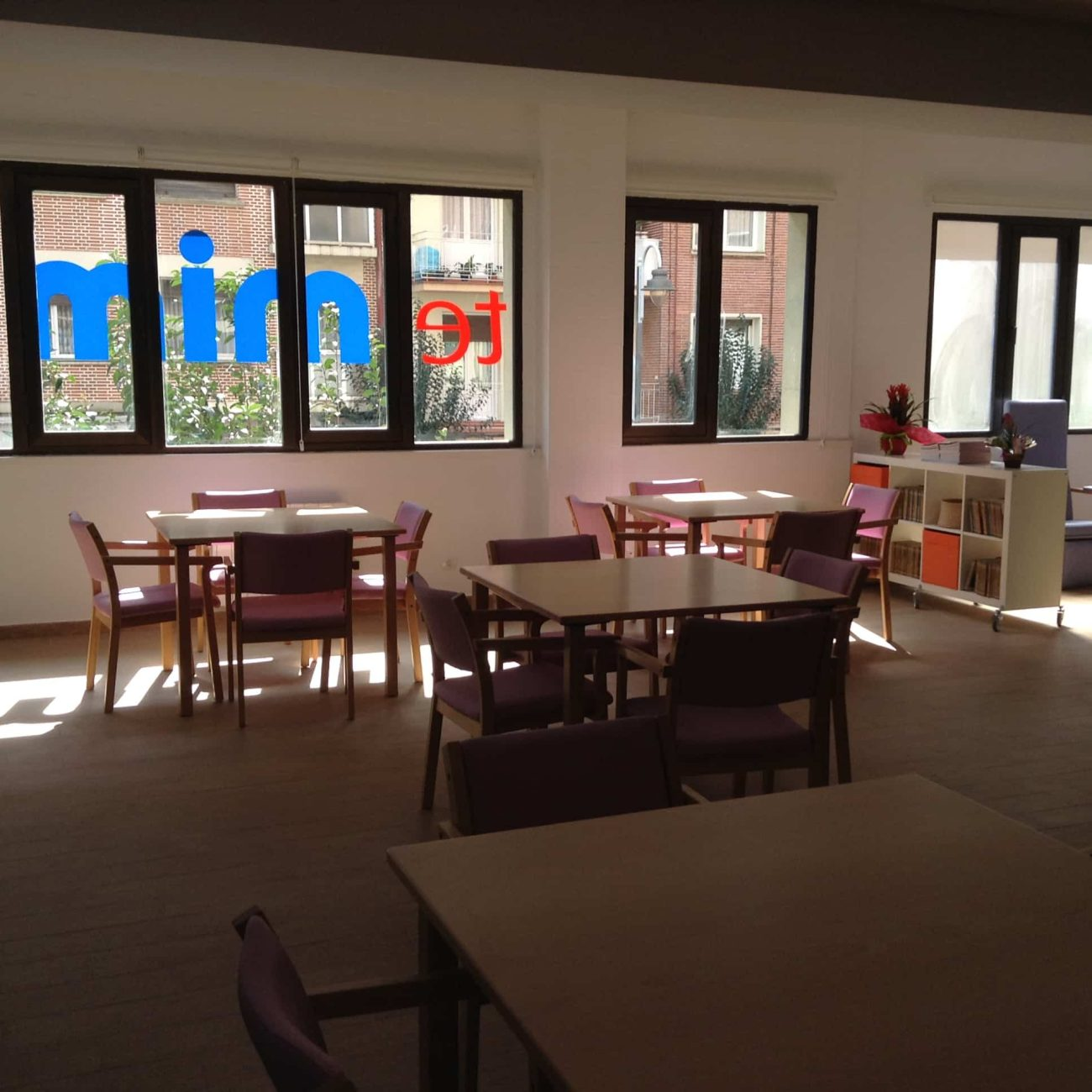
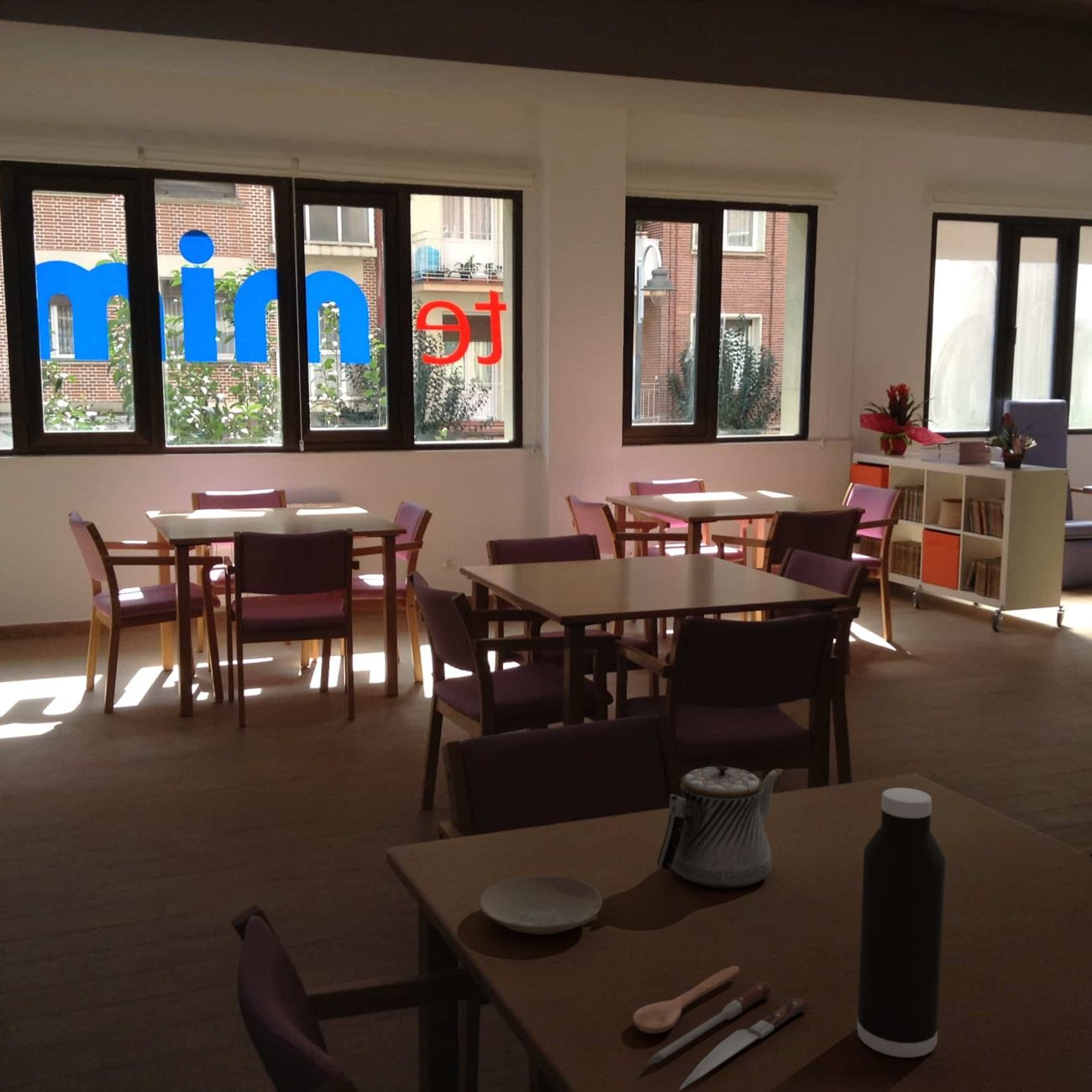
+ water bottle (900, 917)
+ plate (540, 908)
+ spoon (705, 1022)
+ teapot (722, 818)
